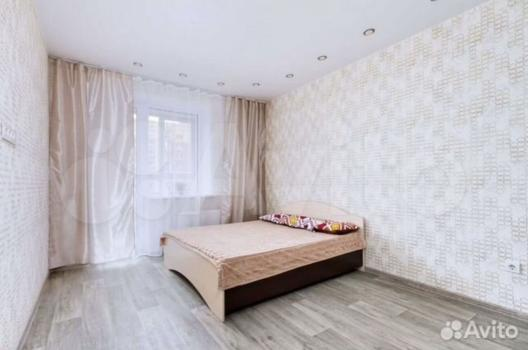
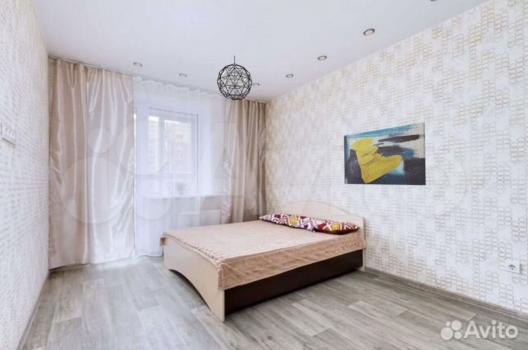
+ wall art (379, 157)
+ pendant light (234, 77)
